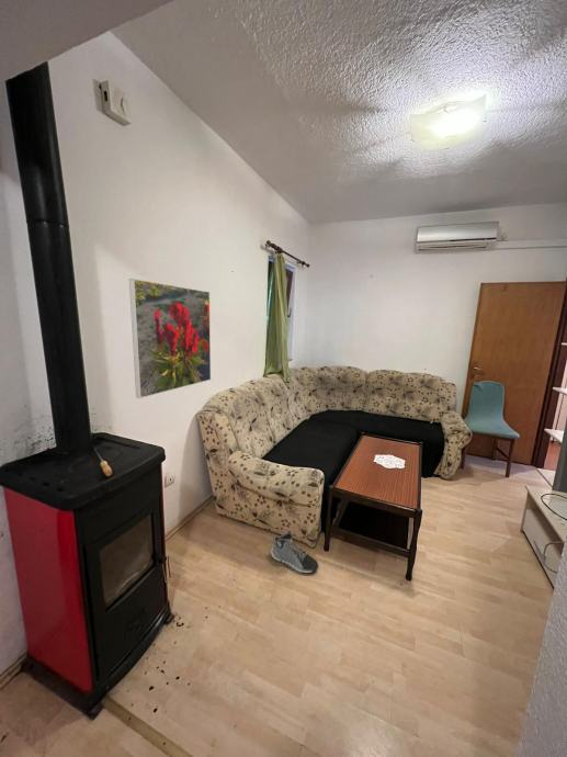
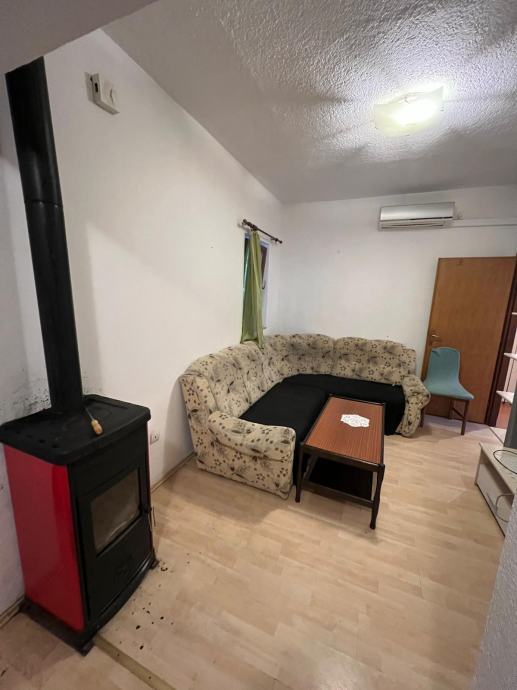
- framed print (177, 338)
- sneaker (294, 550)
